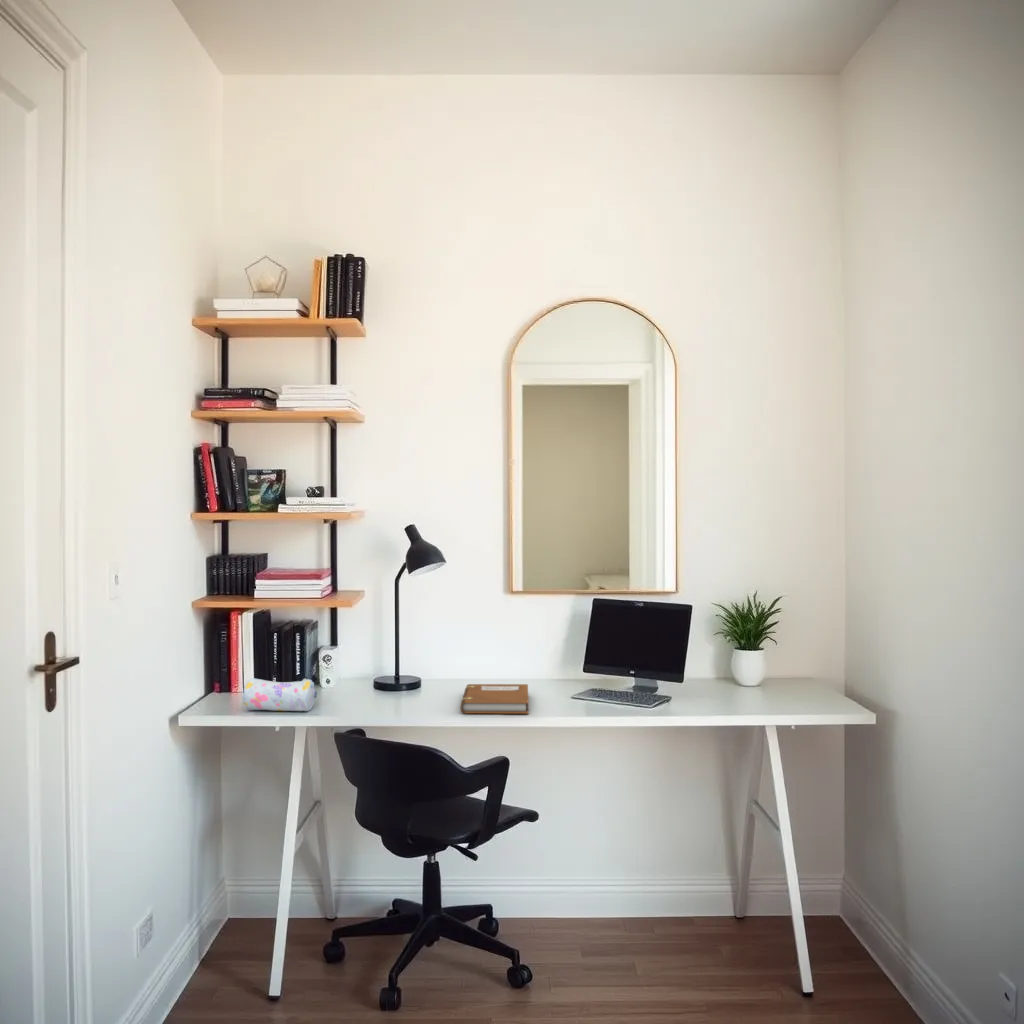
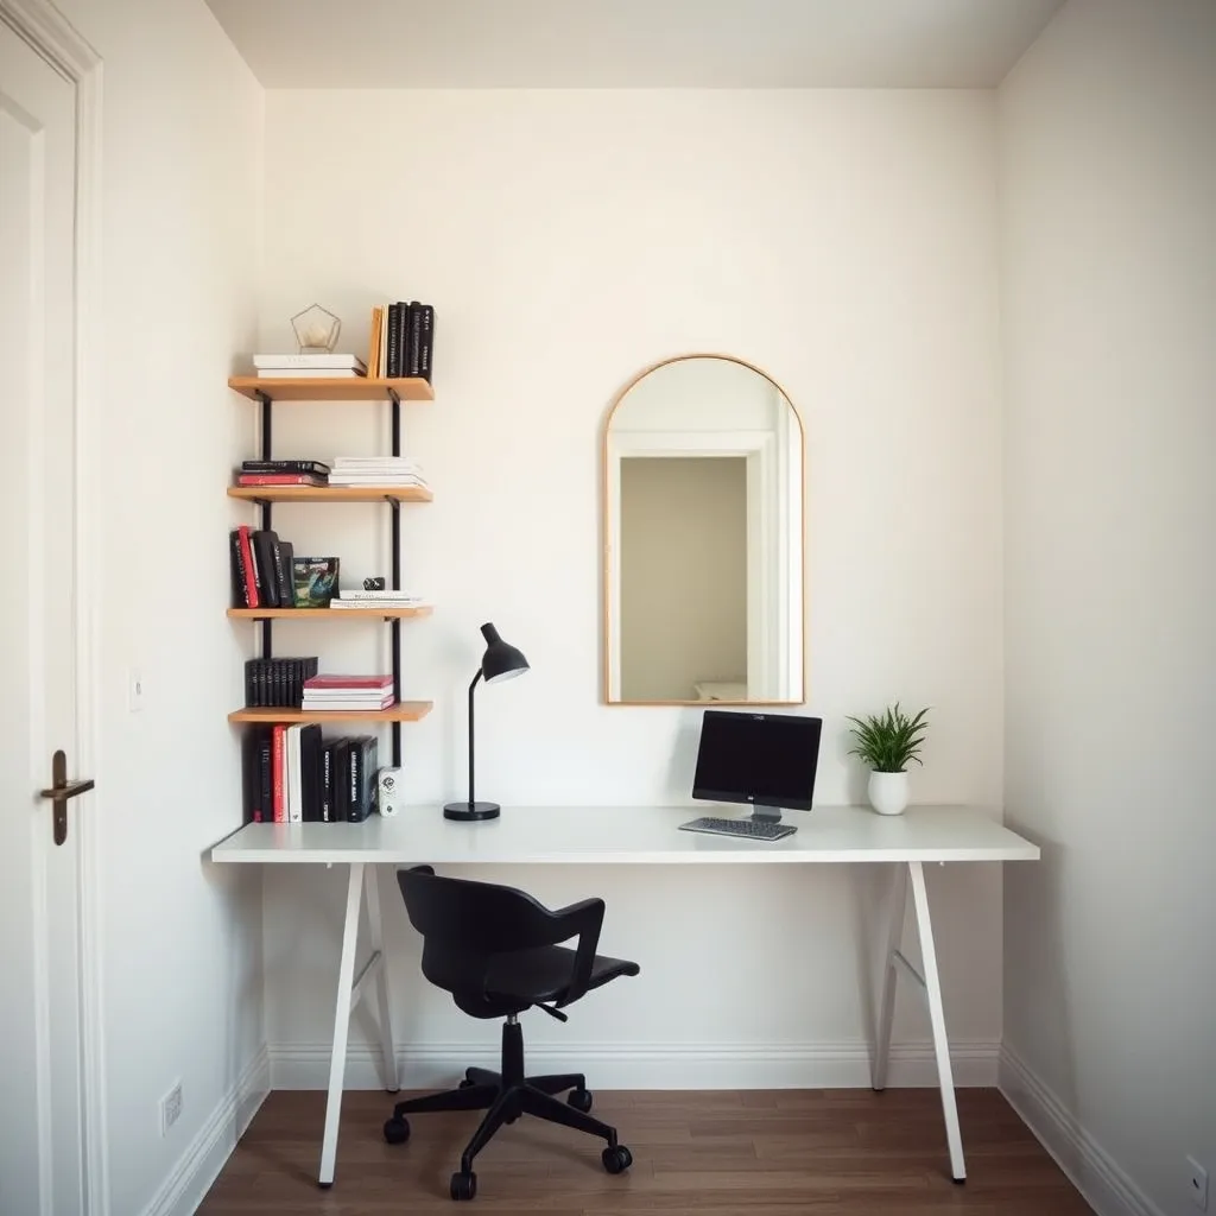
- notebook (495, 697)
- pencil case (279, 694)
